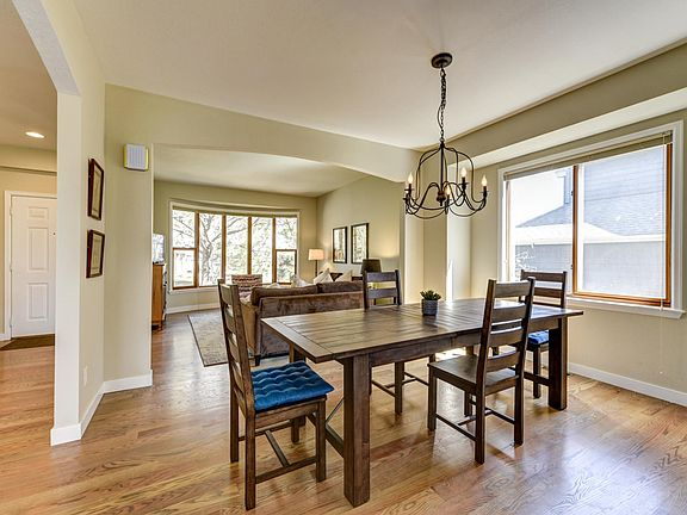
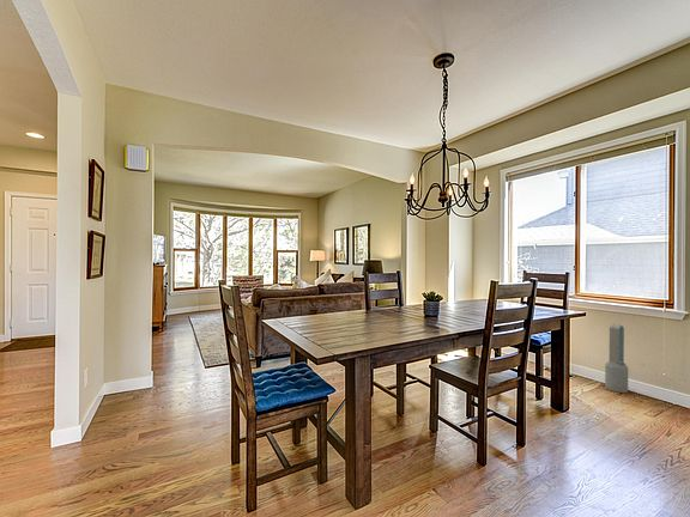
+ air purifier (616, 355)
